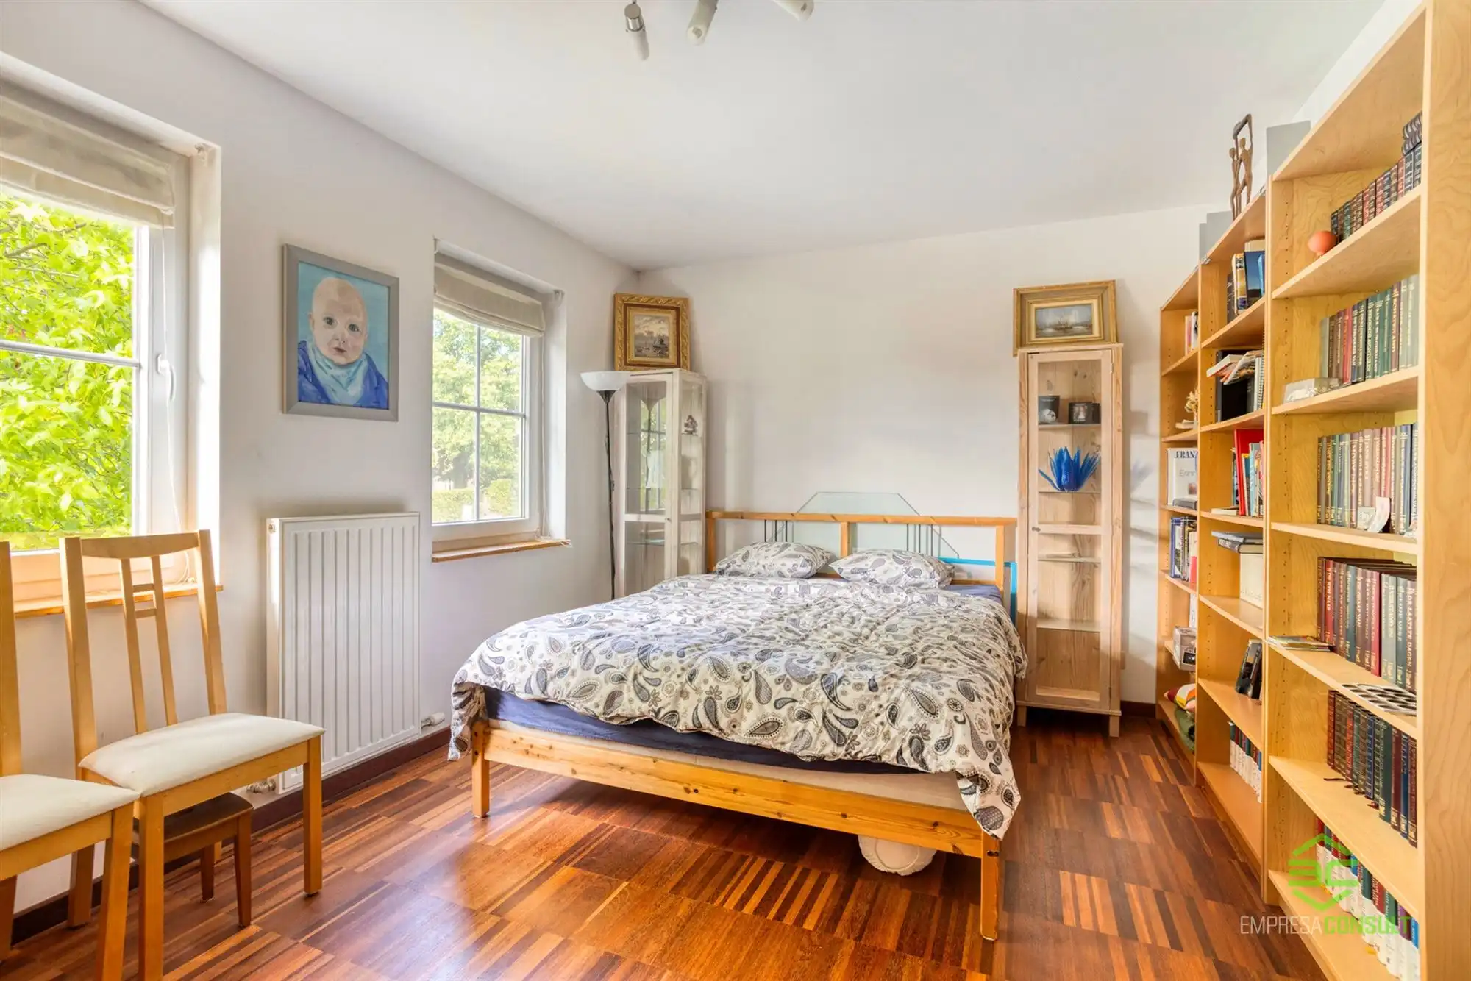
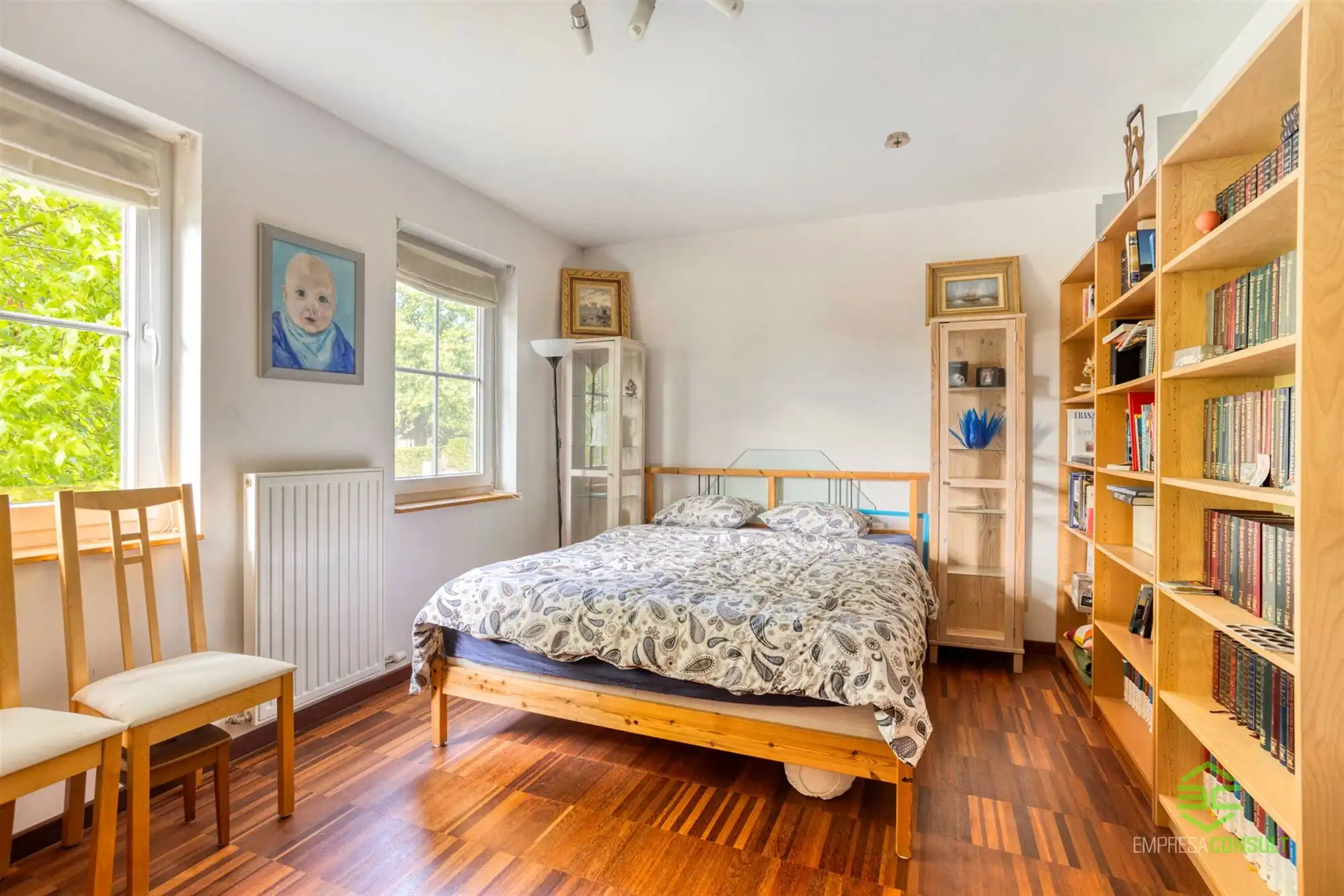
+ smoke detector (896, 140)
